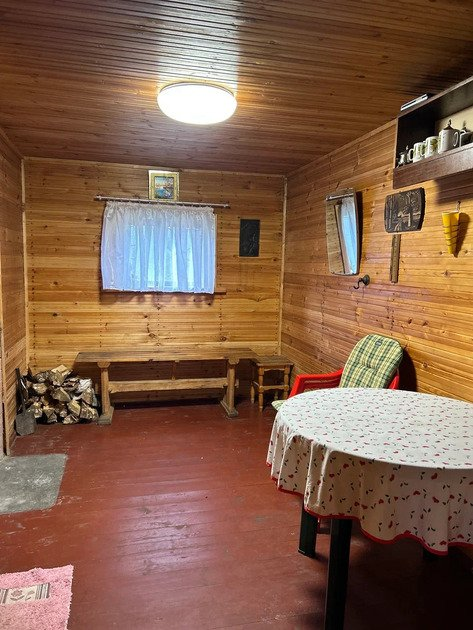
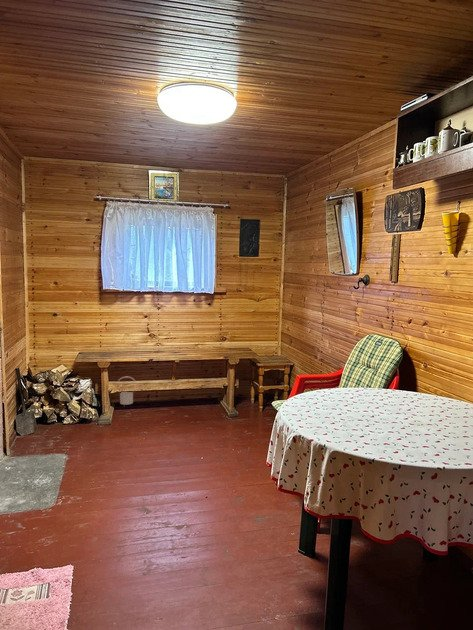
+ bucket (126, 392)
